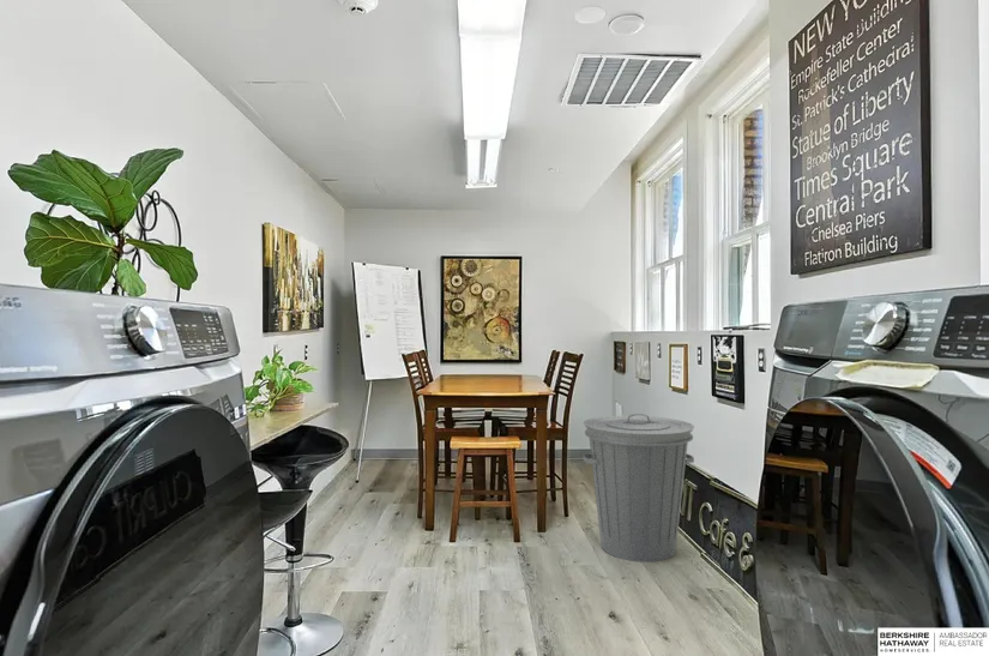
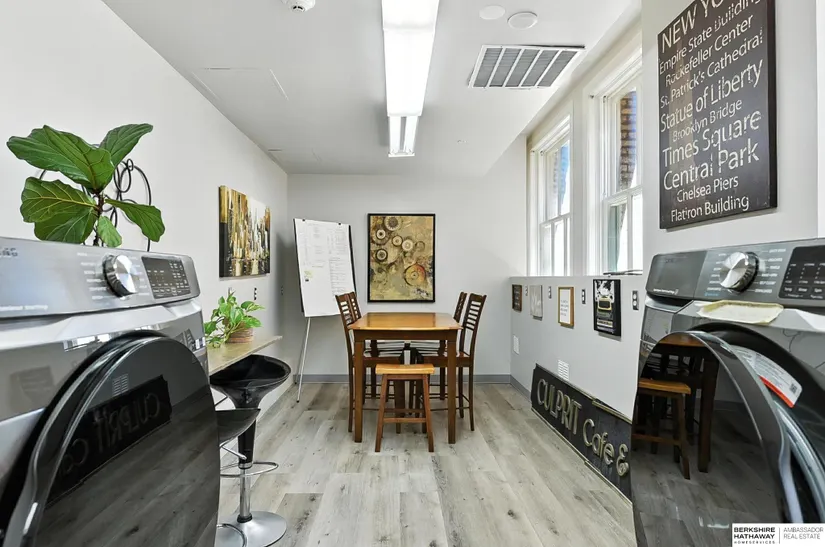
- trash can (637, 480)
